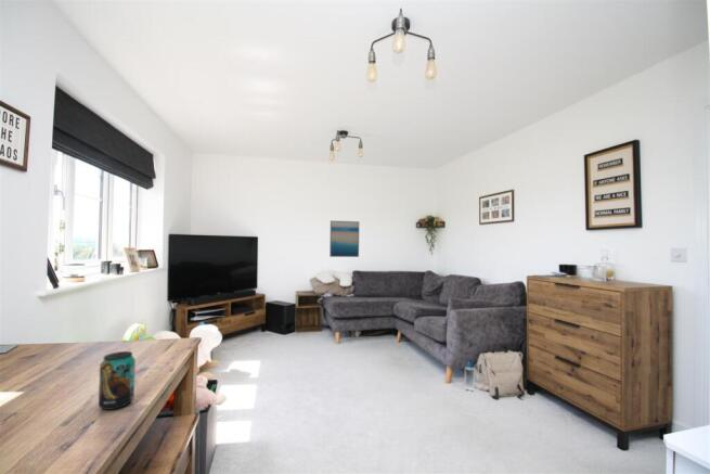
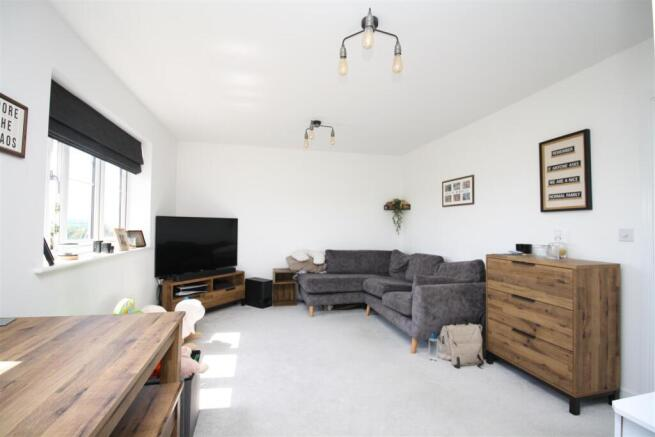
- wall art (344, 239)
- beverage can (117, 379)
